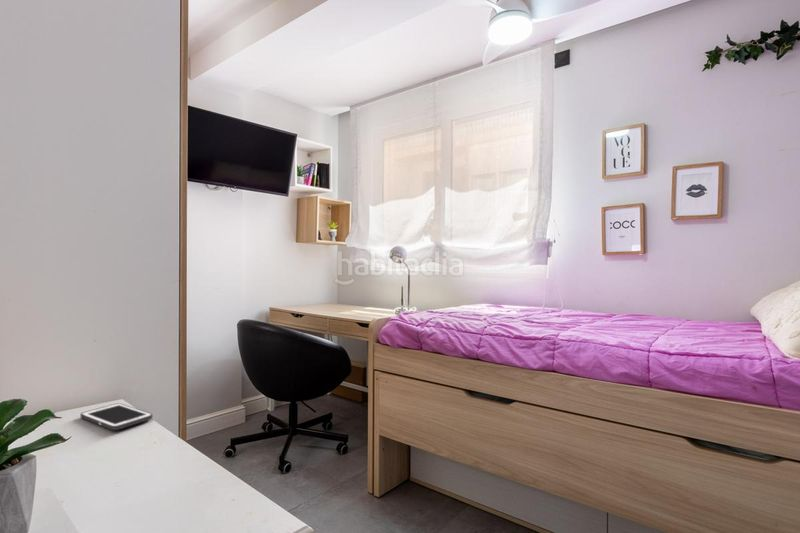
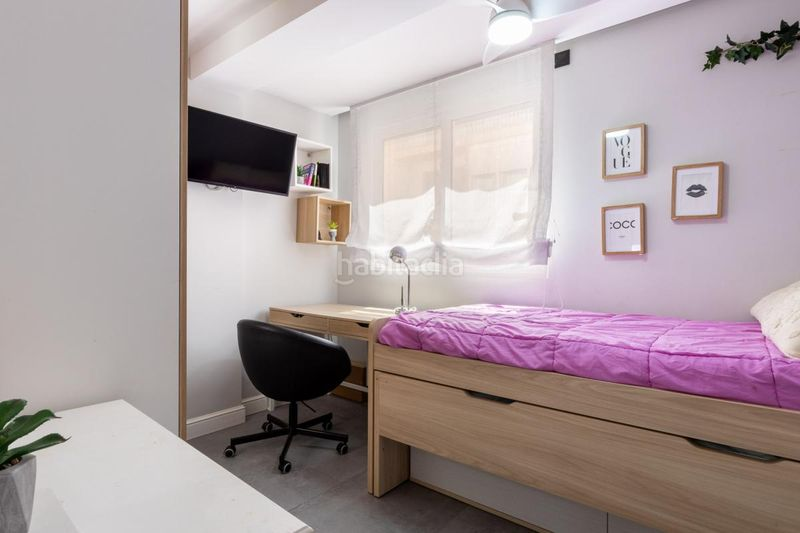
- cell phone (116, 416)
